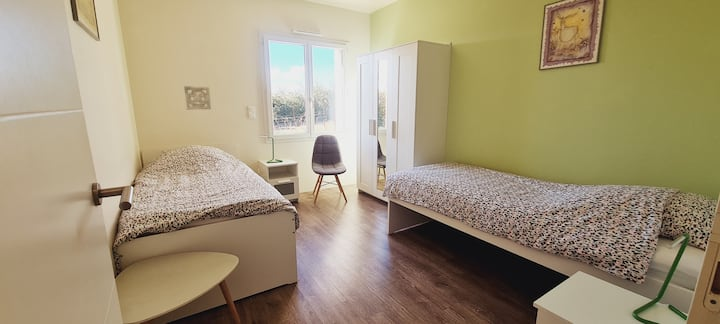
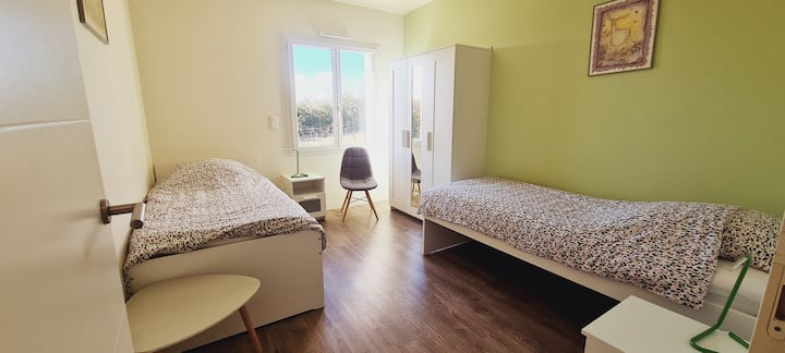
- wall ornament (197, 98)
